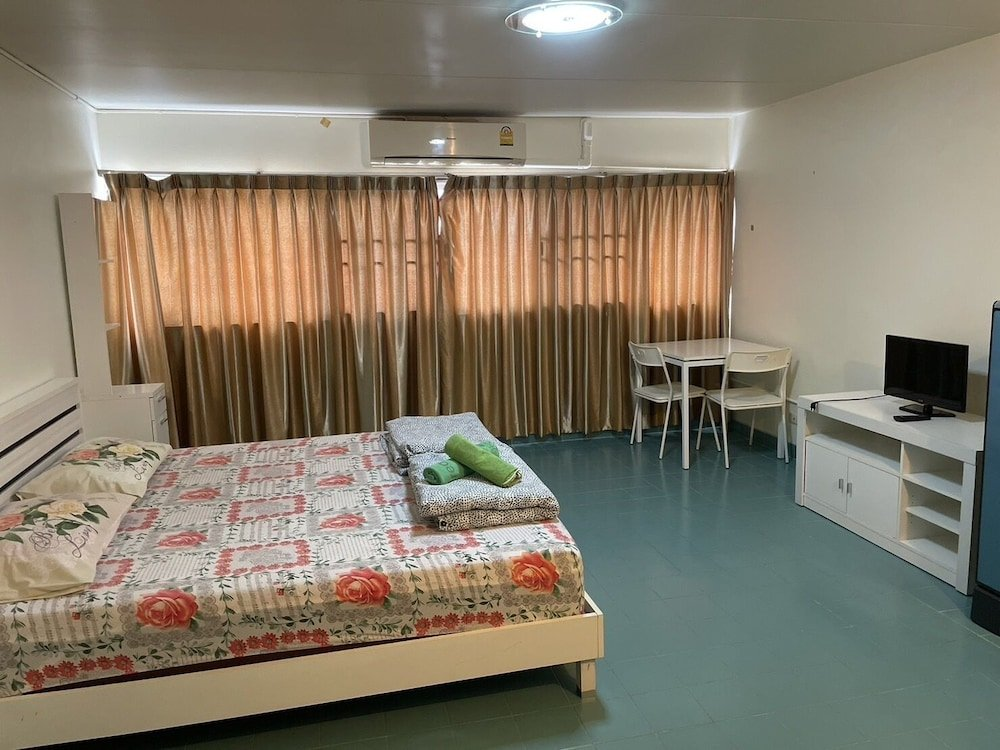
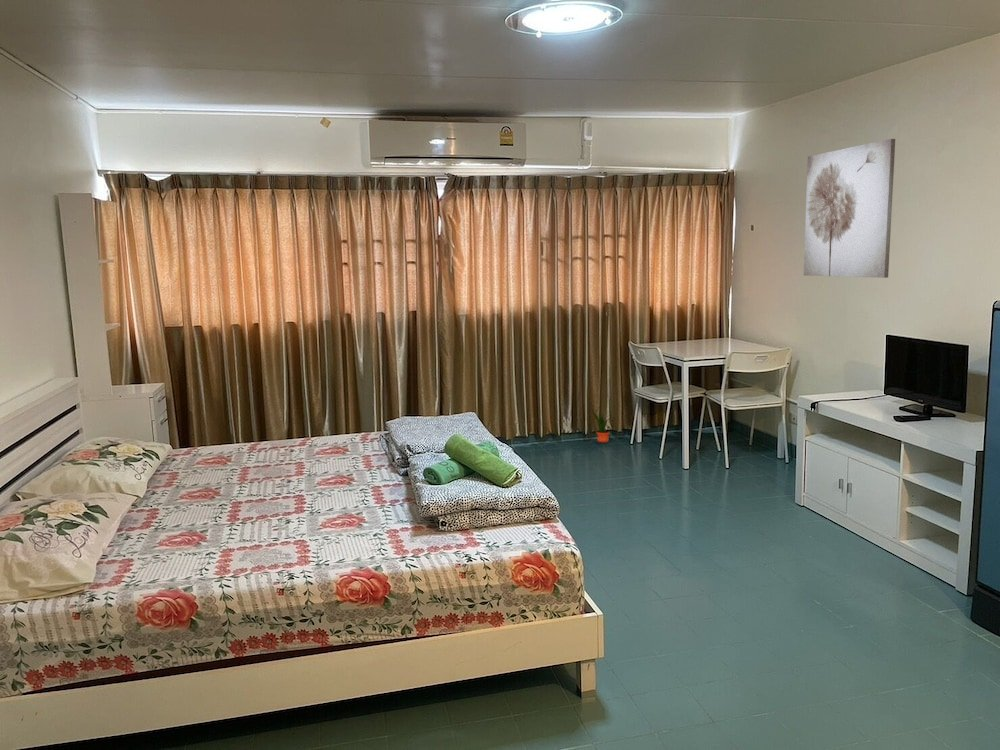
+ potted plant (600, 425)
+ wall art (845, 213)
